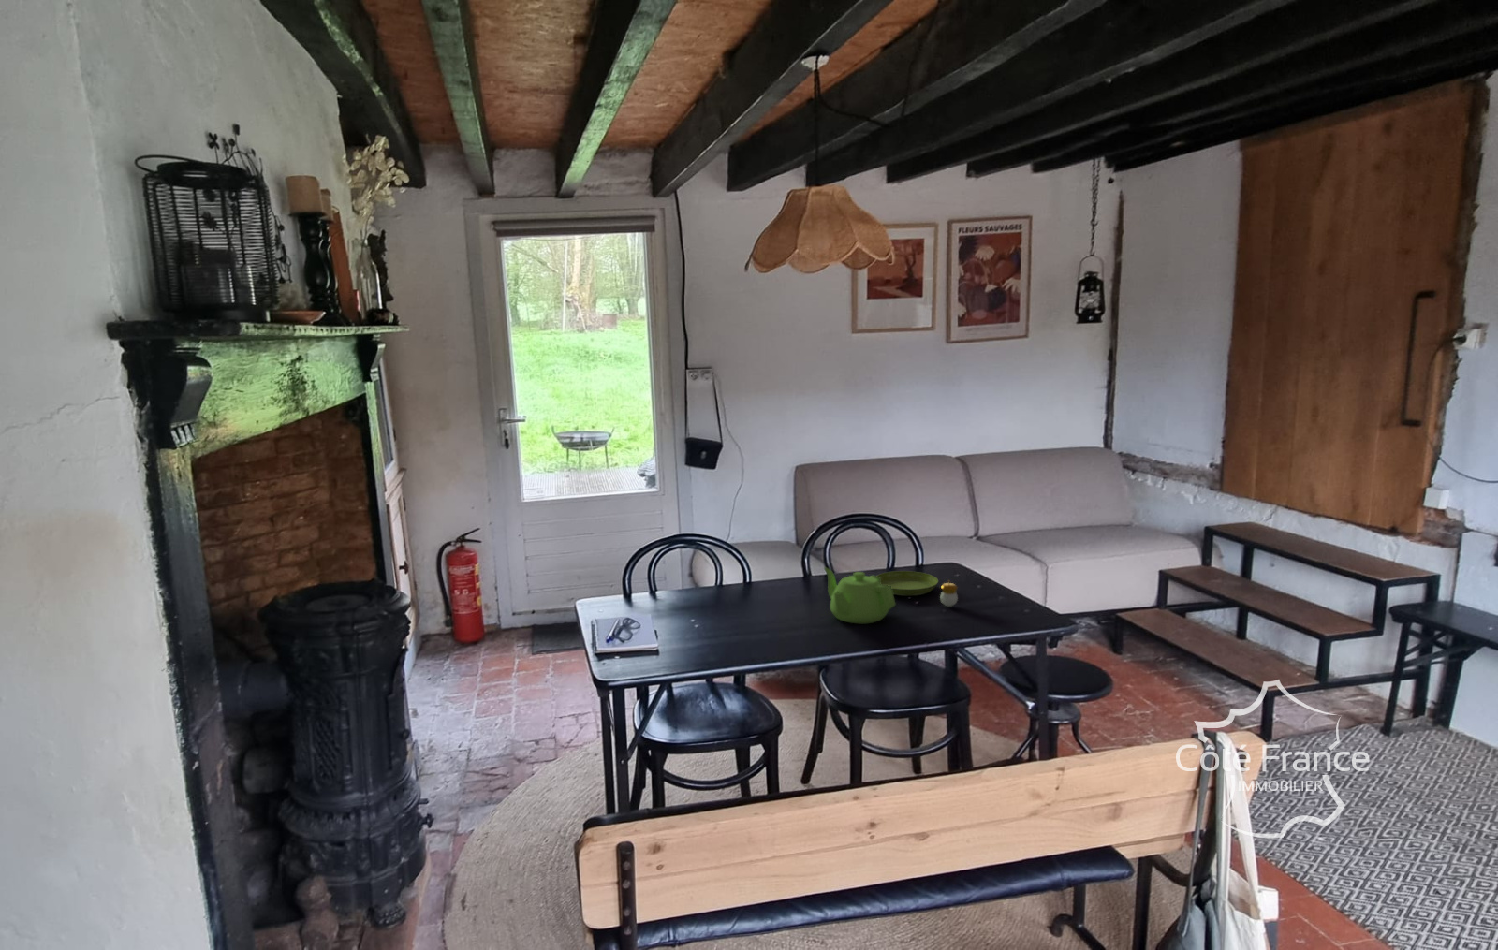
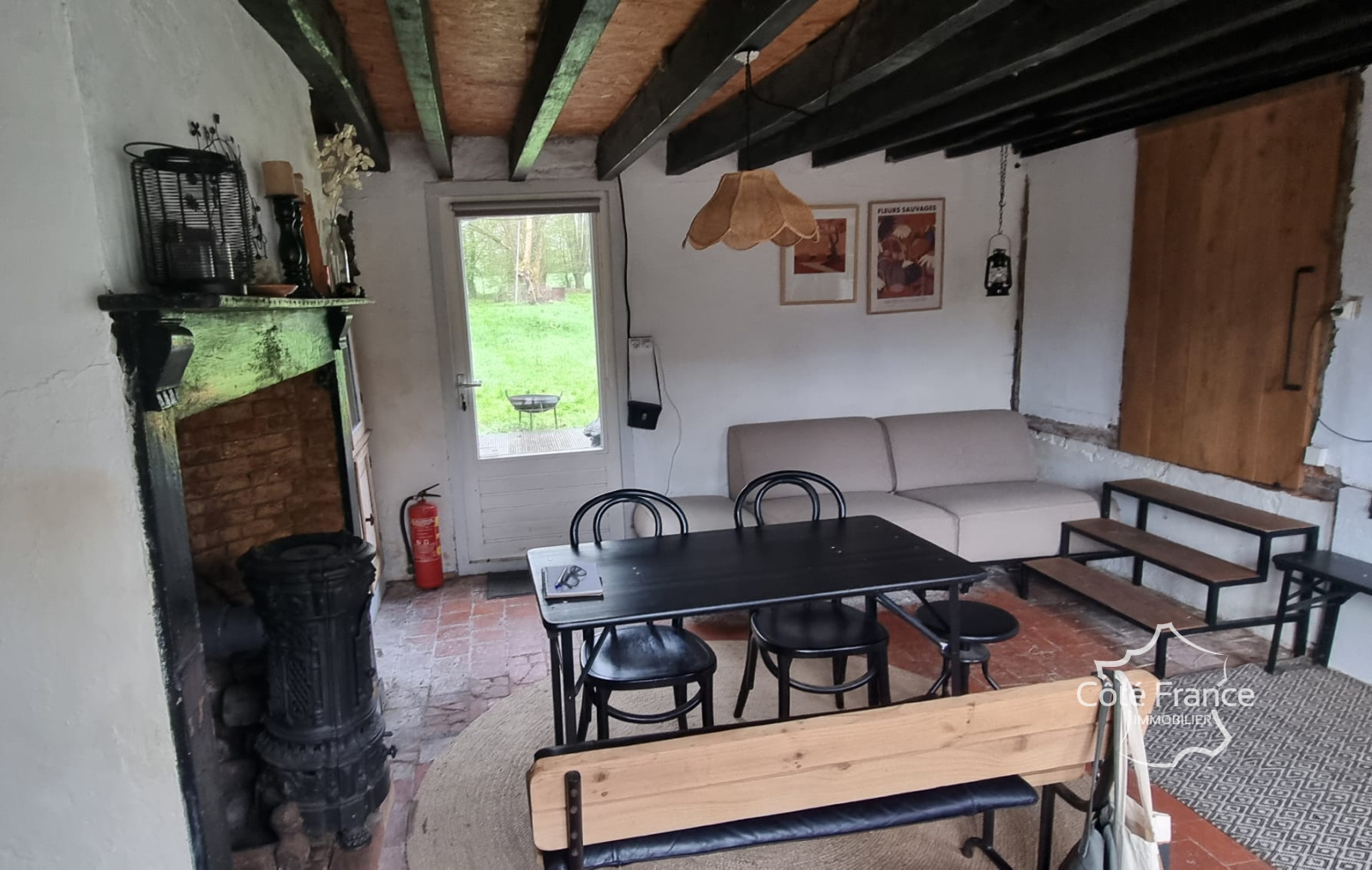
- candle (949, 593)
- saucer (905, 584)
- teapot (856, 595)
